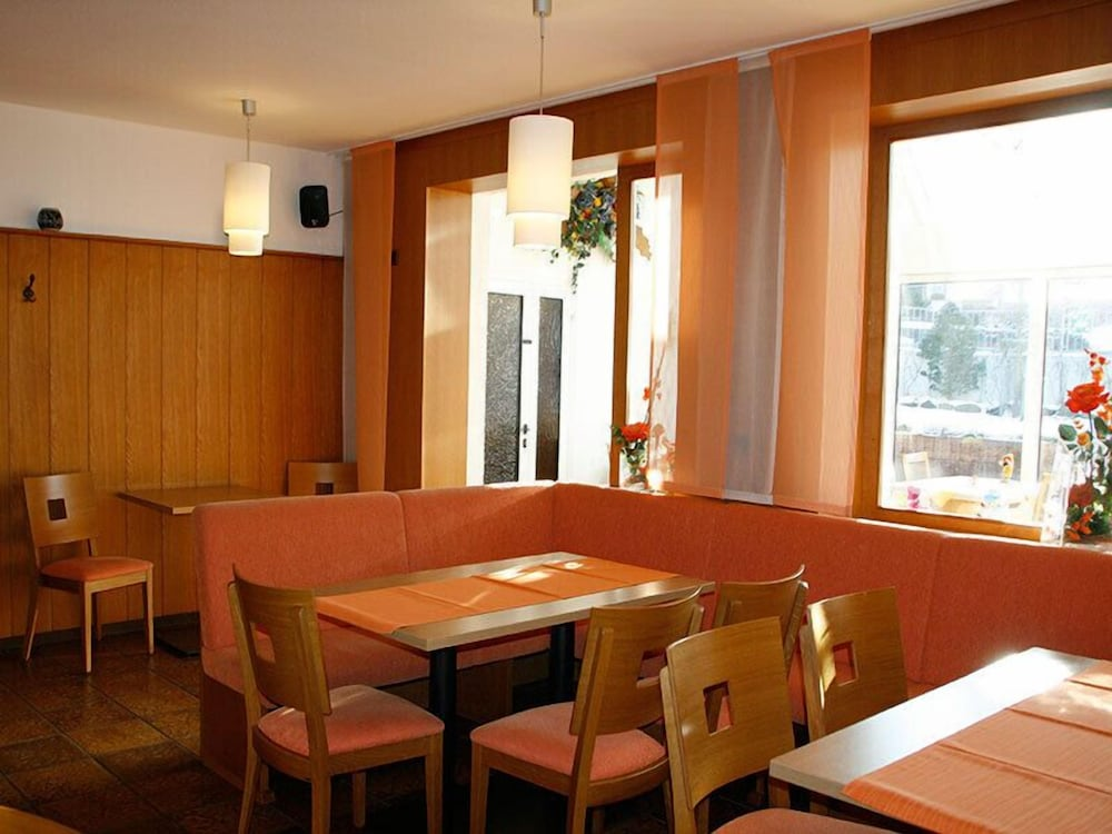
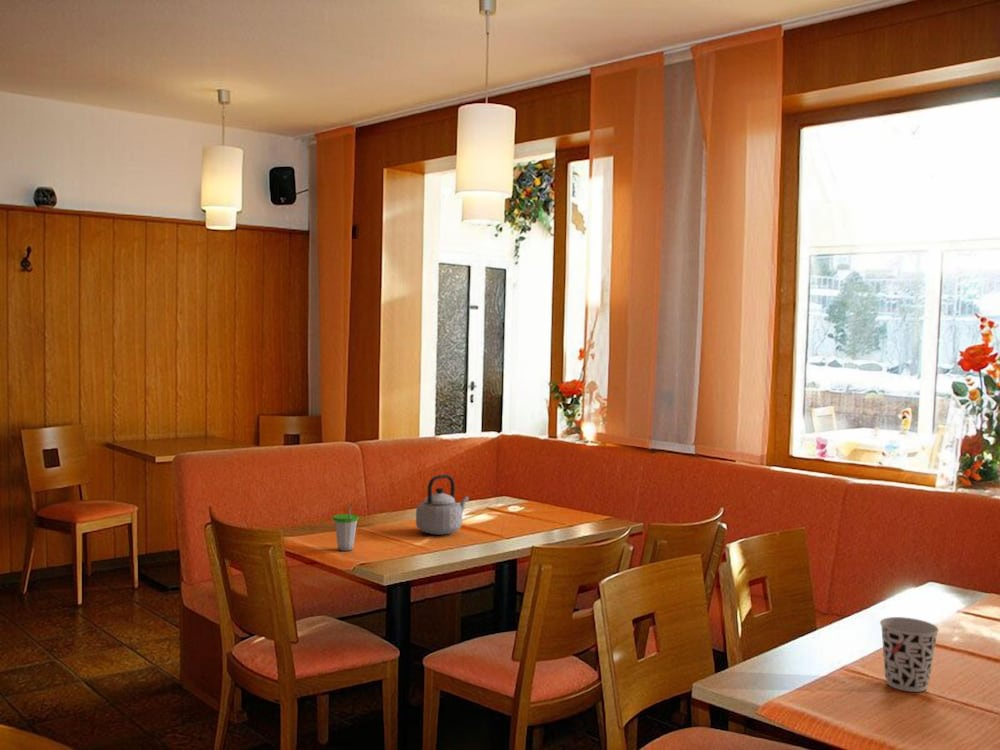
+ cup (907, 655)
+ teapot (443, 502)
+ cup (345, 525)
